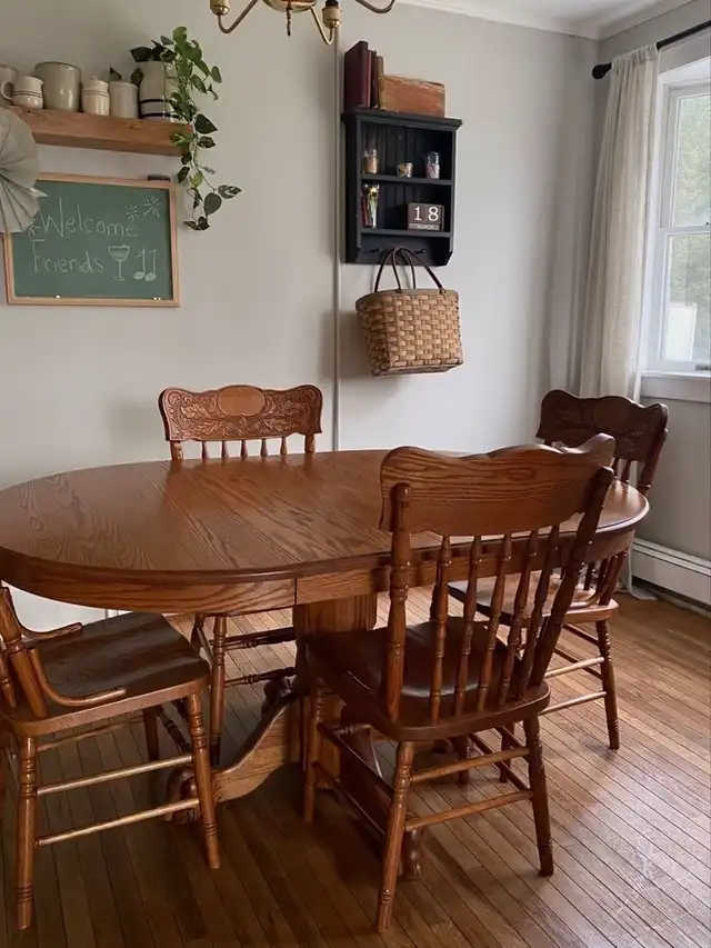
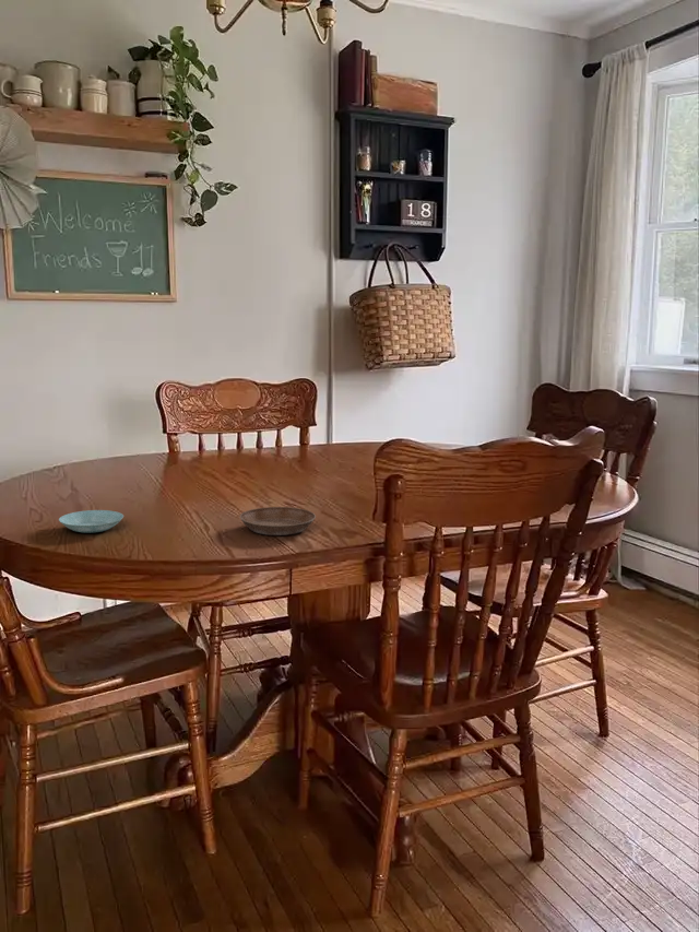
+ saucer (92, 522)
+ saucer (277, 521)
